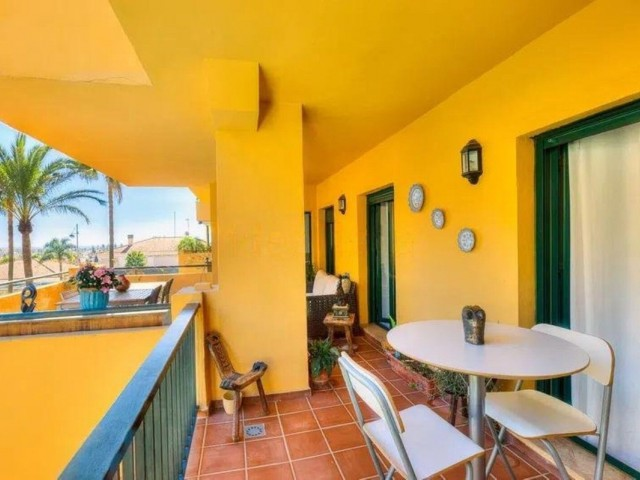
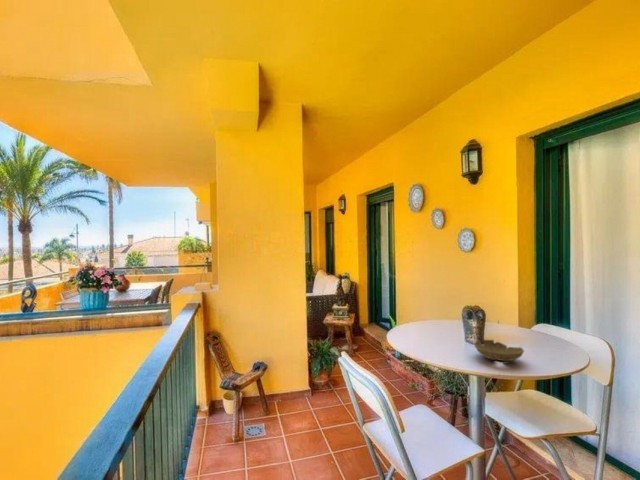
+ bowl (498, 352)
